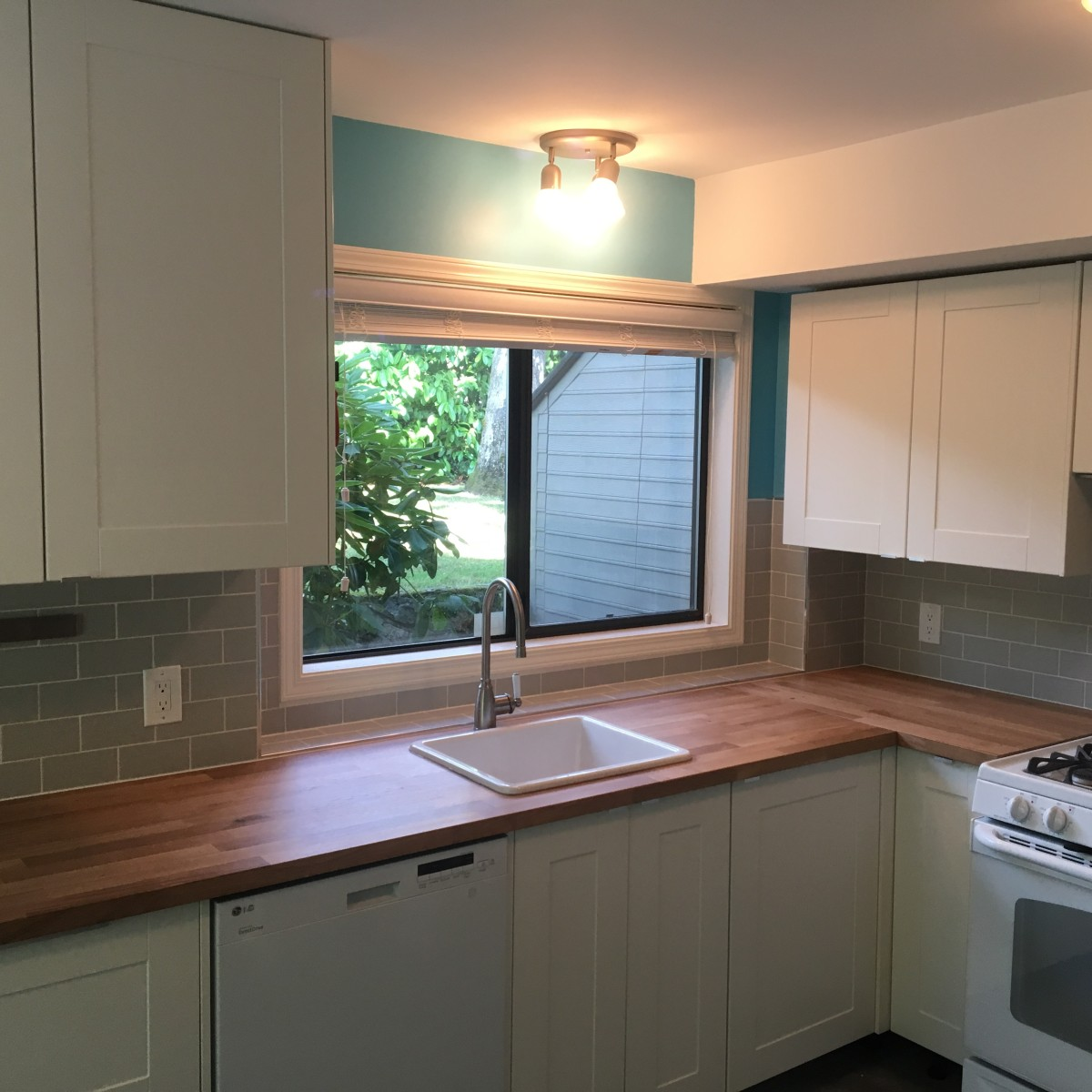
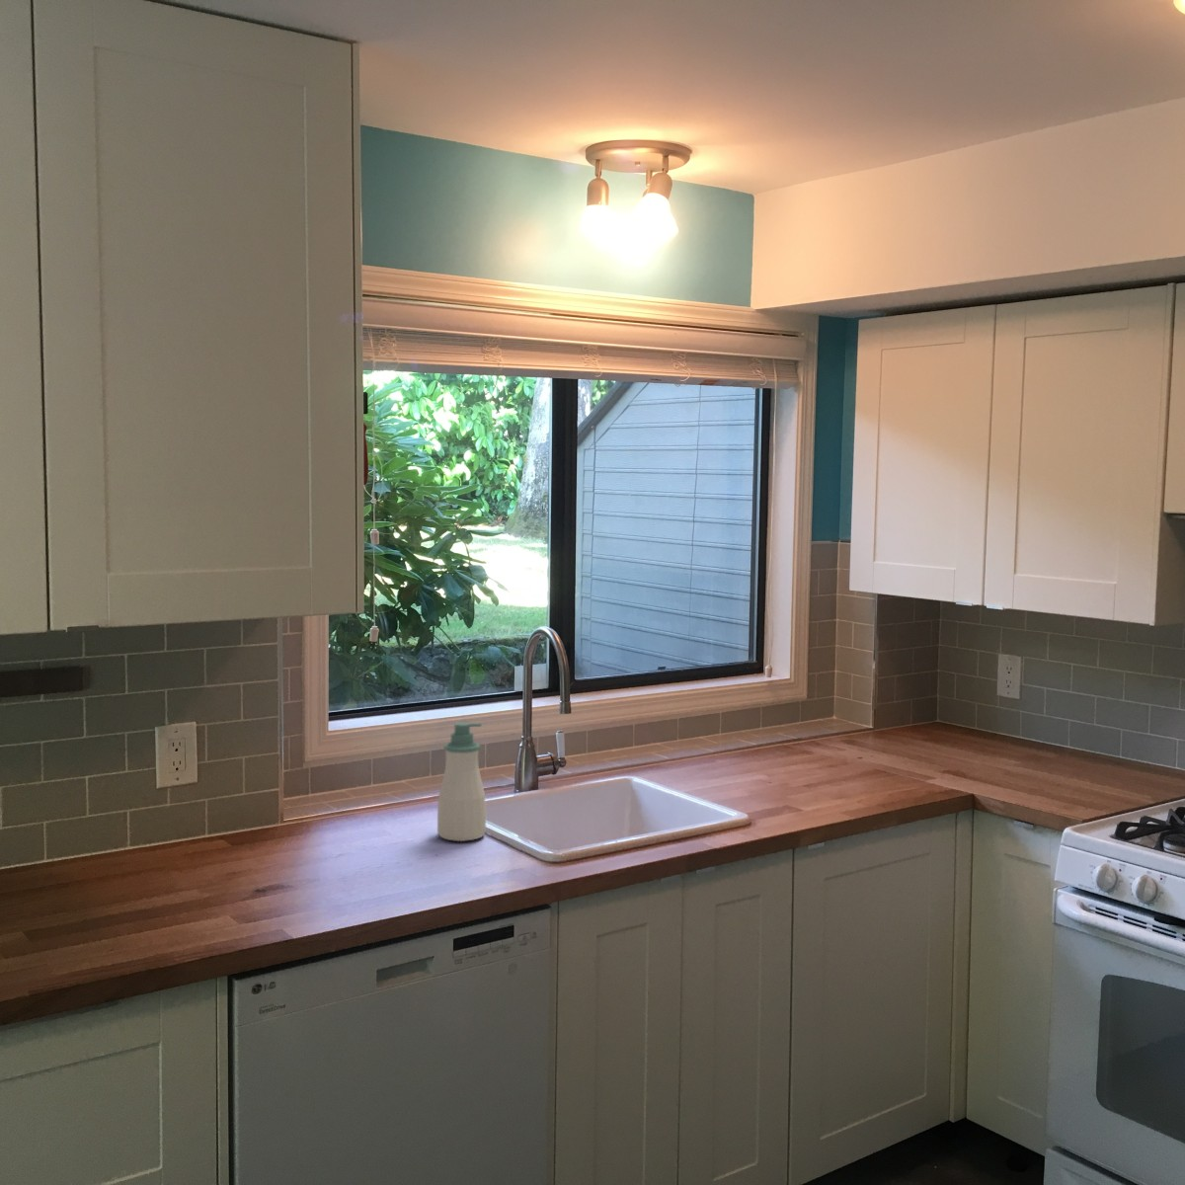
+ soap bottle (461, 779)
